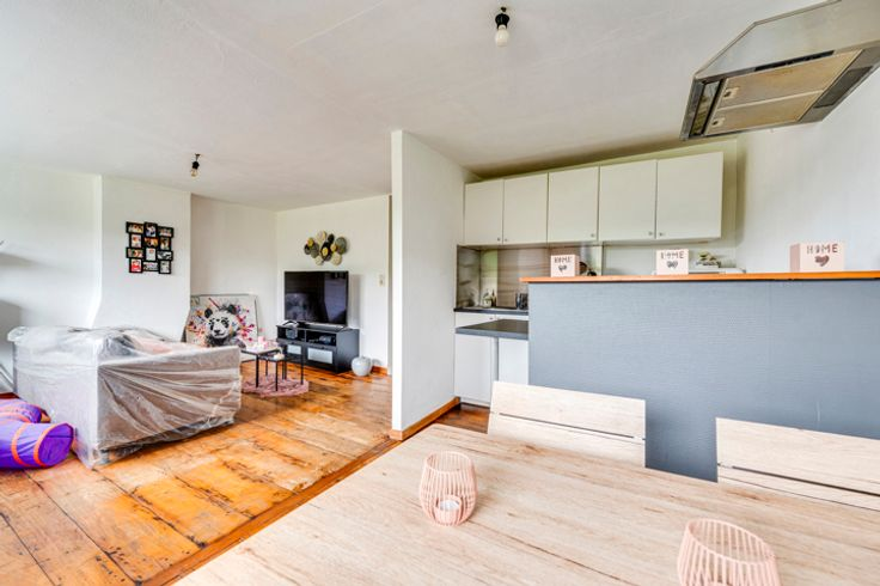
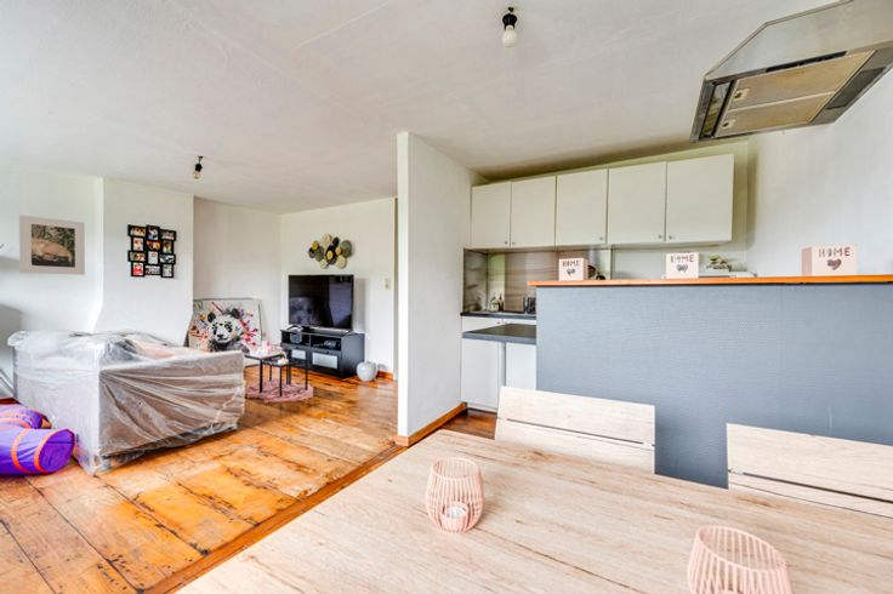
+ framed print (53, 246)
